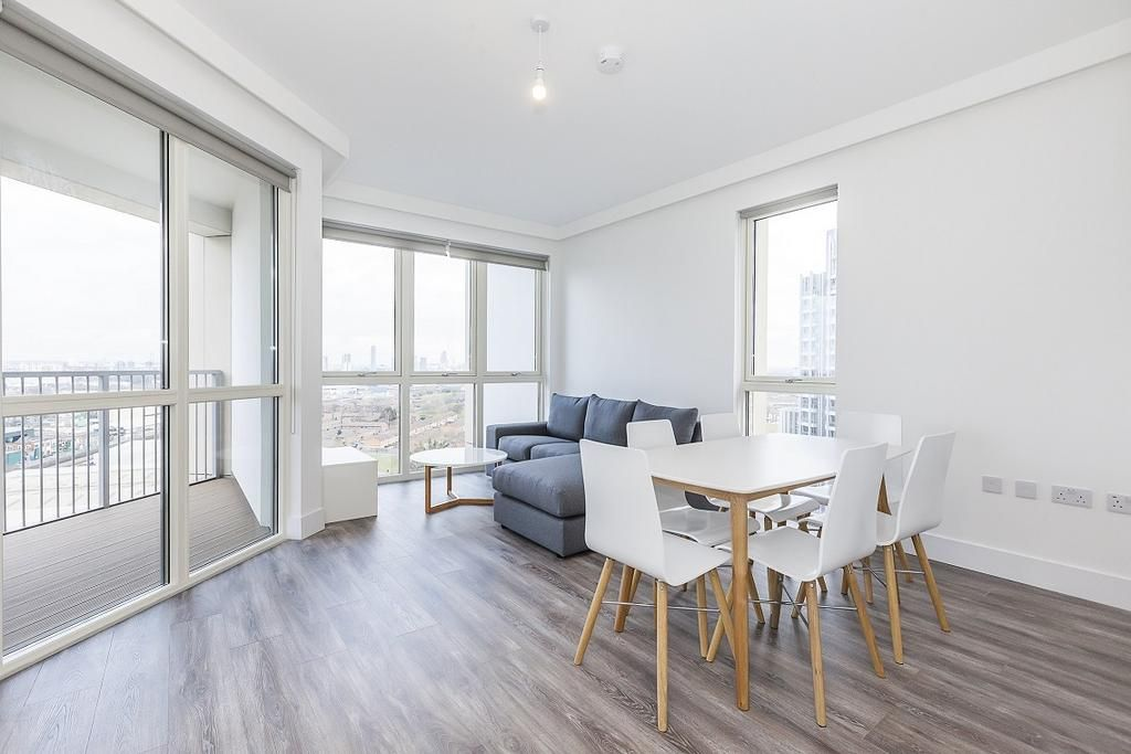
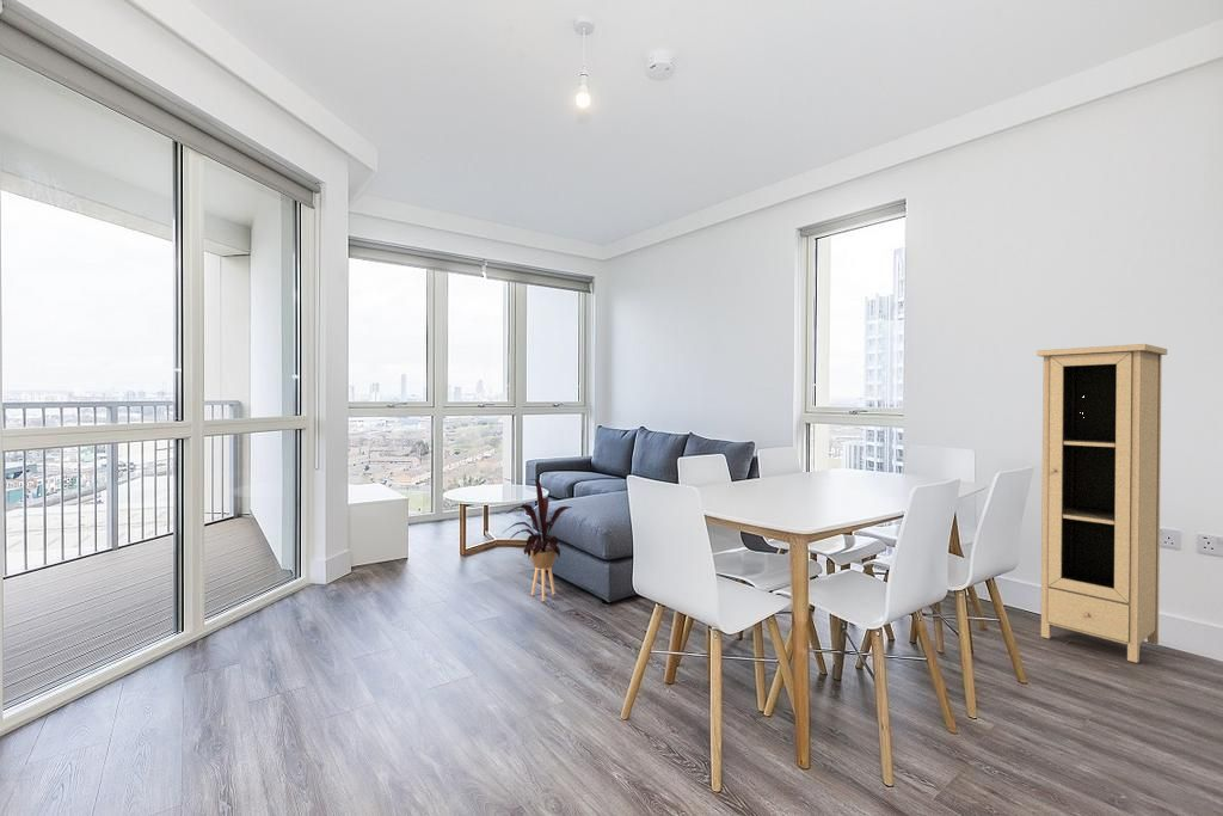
+ house plant (536, 535)
+ cupboard (1099, 495)
